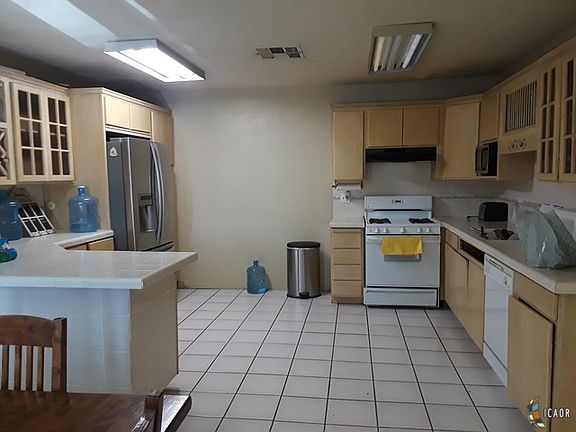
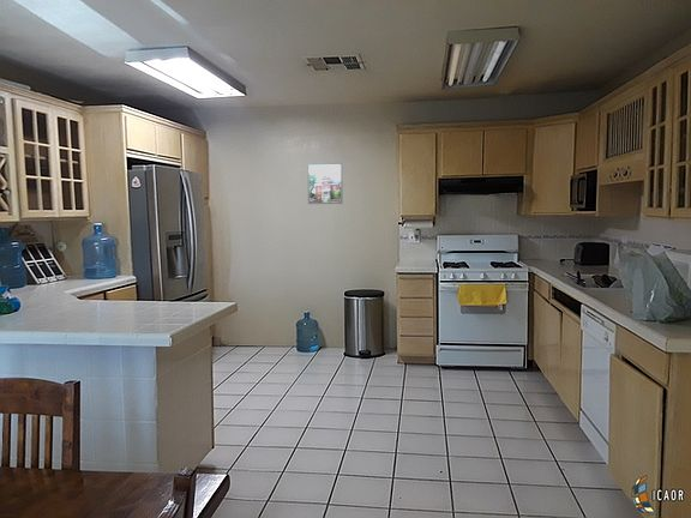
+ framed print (324, 183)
